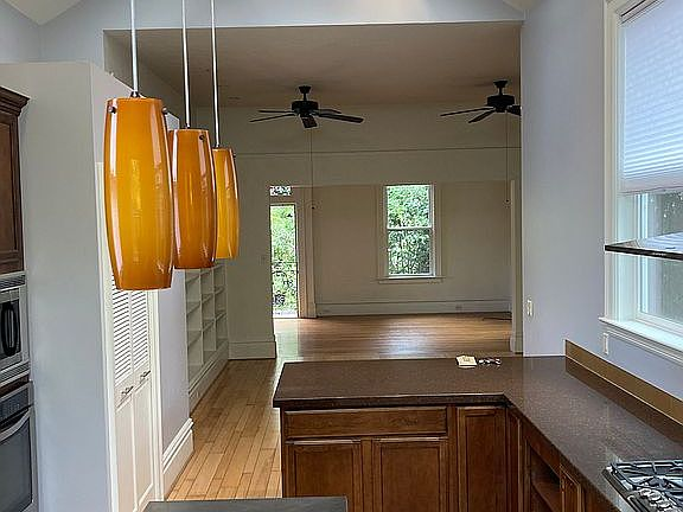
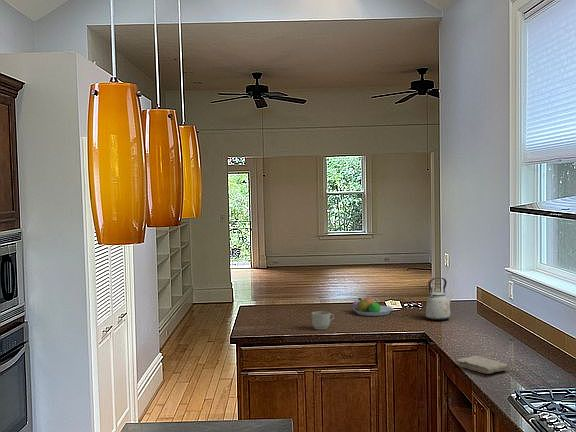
+ kettle (441, 298)
+ washcloth (481, 364)
+ fruit bowl (372, 305)
+ mug (323, 320)
